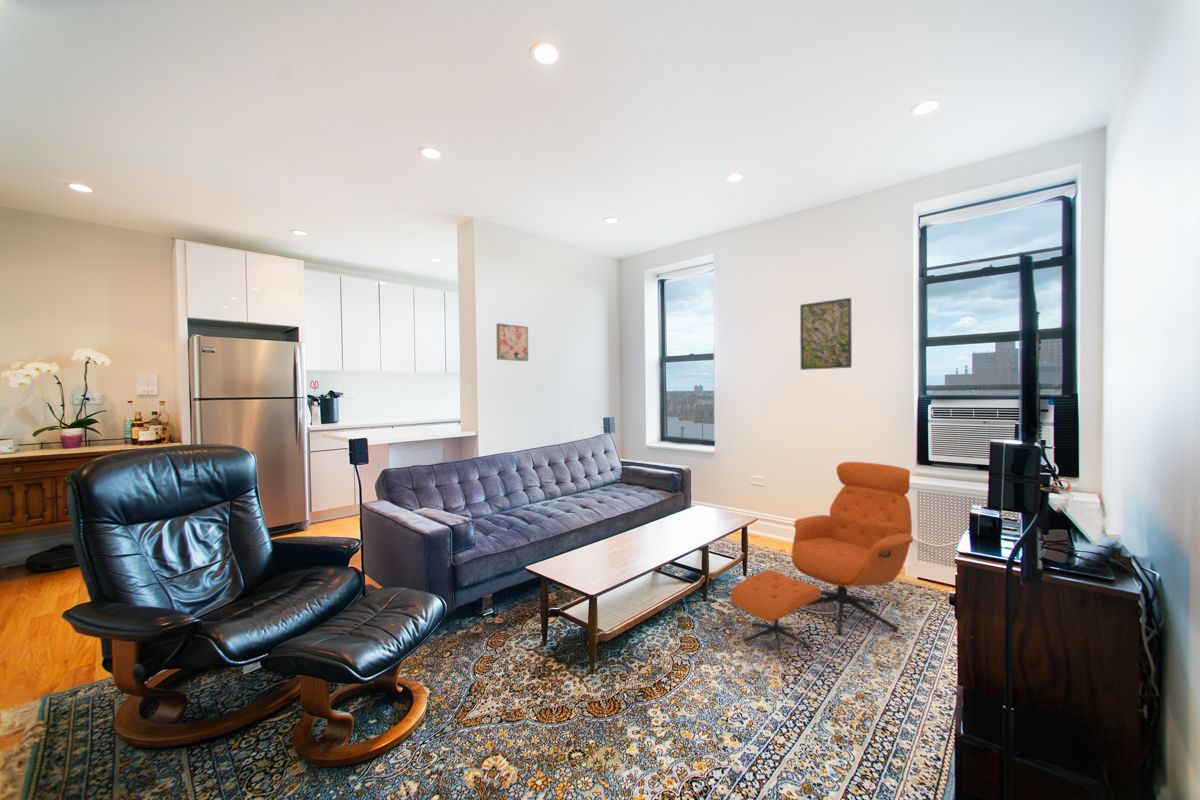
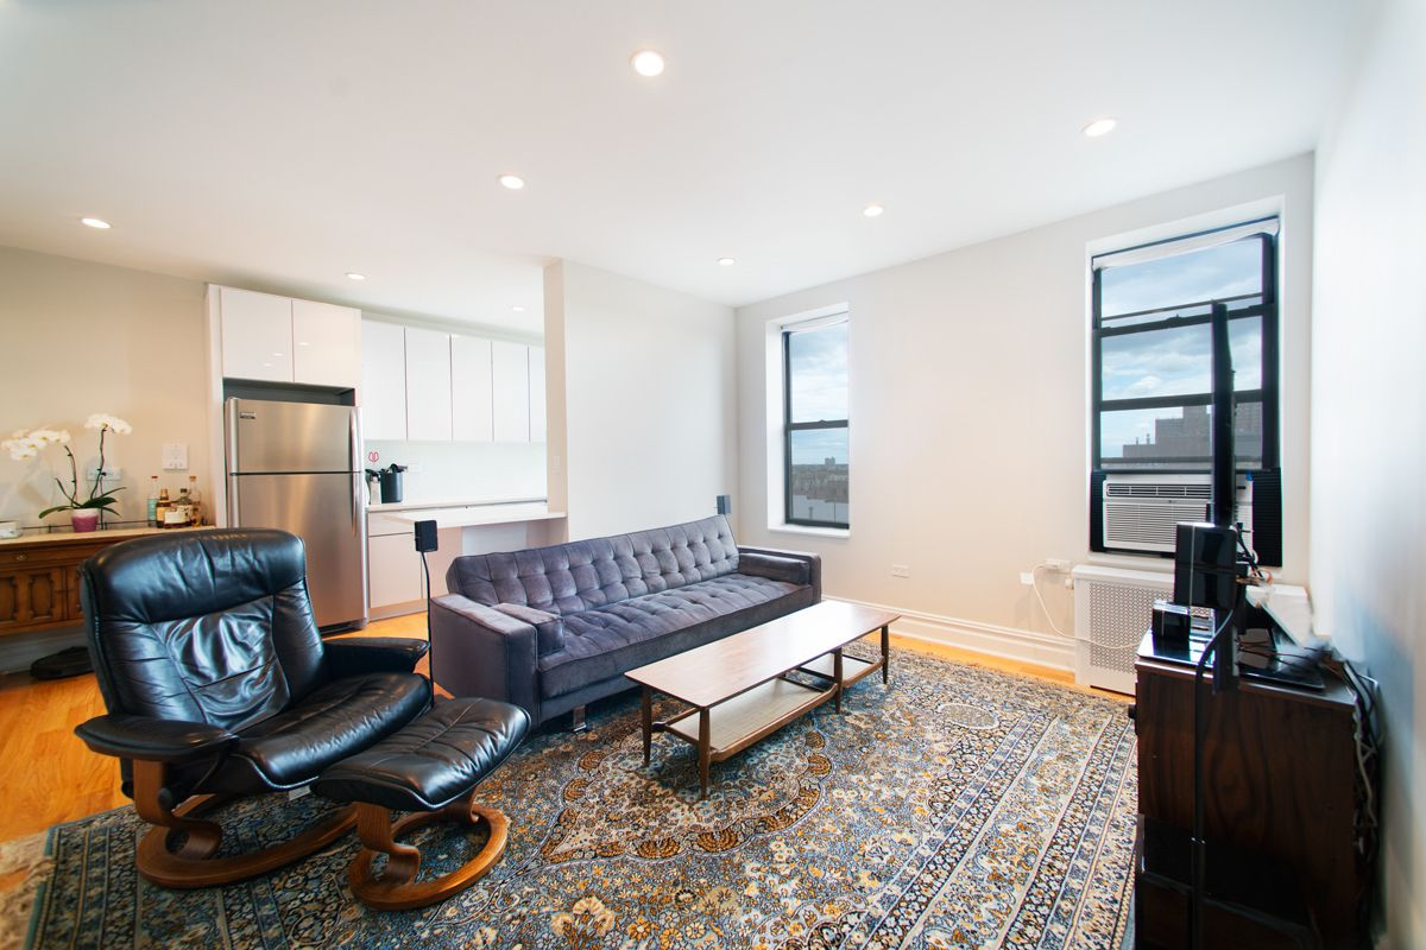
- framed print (825, 335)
- lounge chair (822, 546)
- wall art (512, 342)
